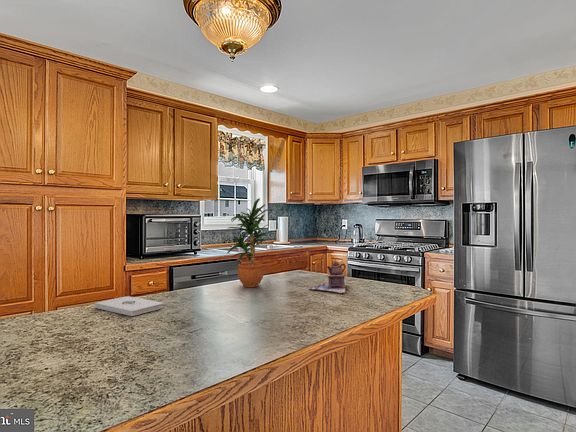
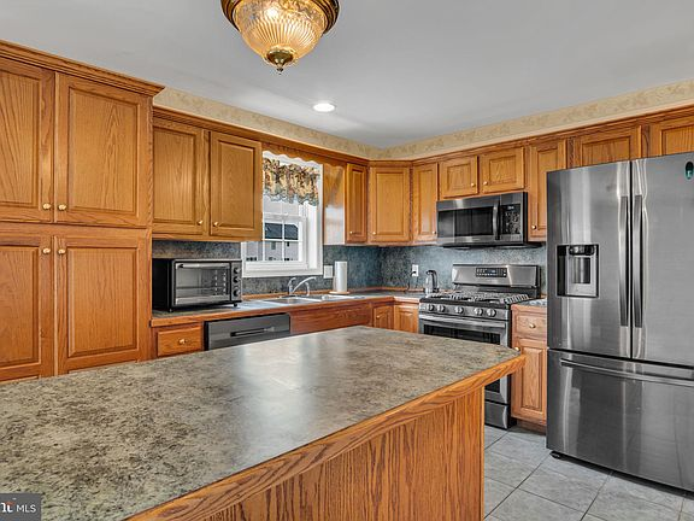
- notepad (129, 305)
- potted plant (250, 242)
- teapot (334, 274)
